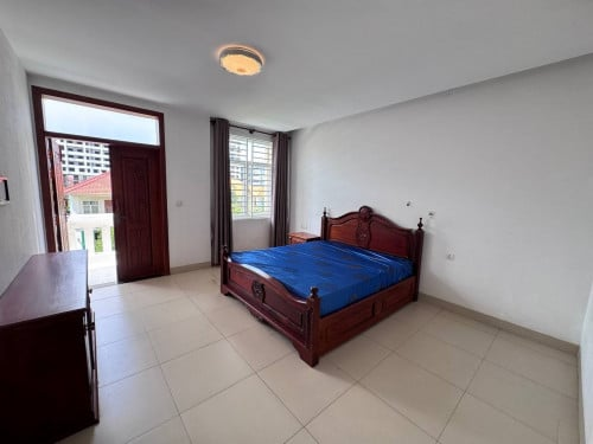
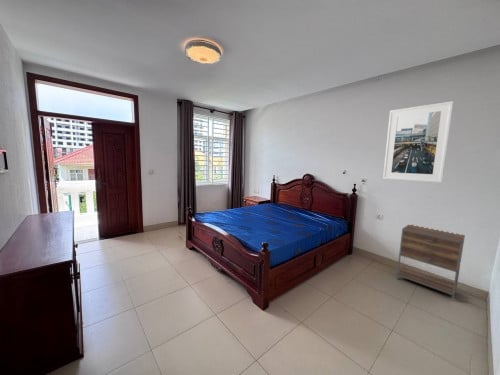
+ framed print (414, 144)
+ nightstand (428, 258)
